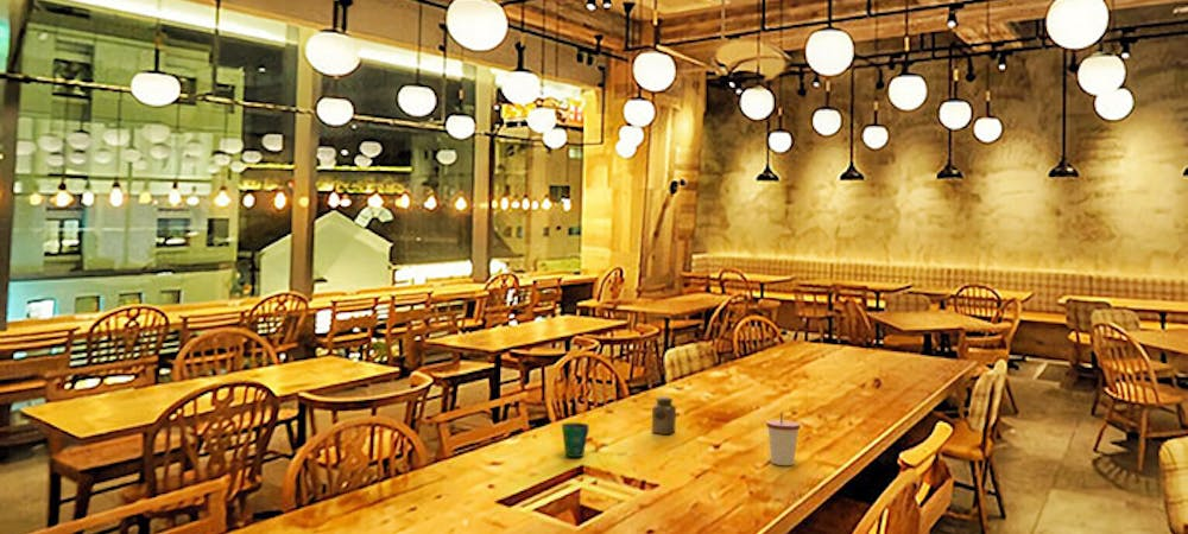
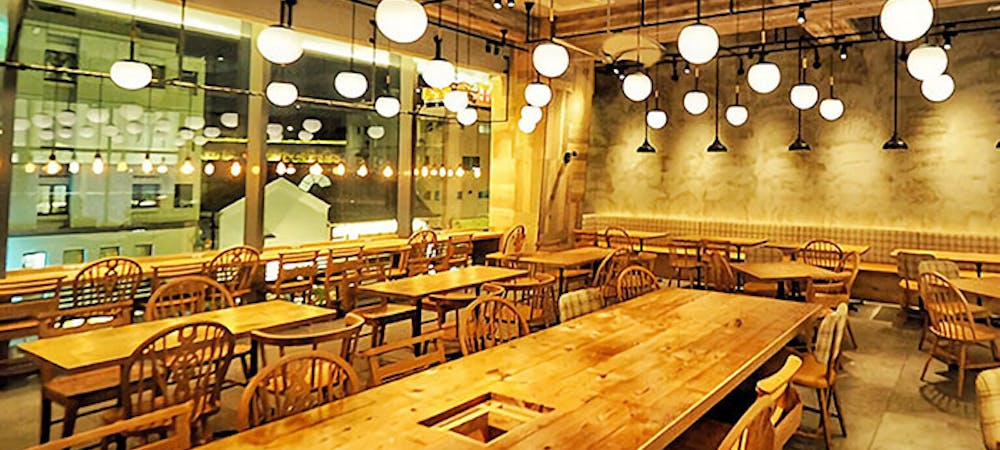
- cup (783, 438)
- cup (576, 439)
- salt shaker (663, 414)
